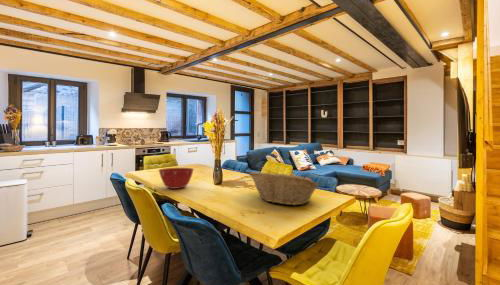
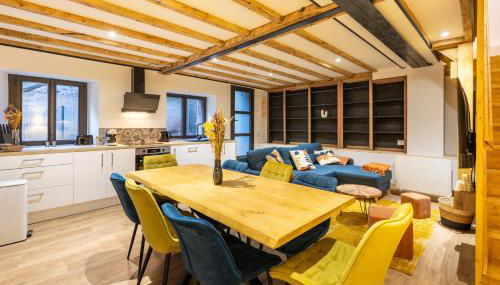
- fruit basket (282, 185)
- mixing bowl (176, 178)
